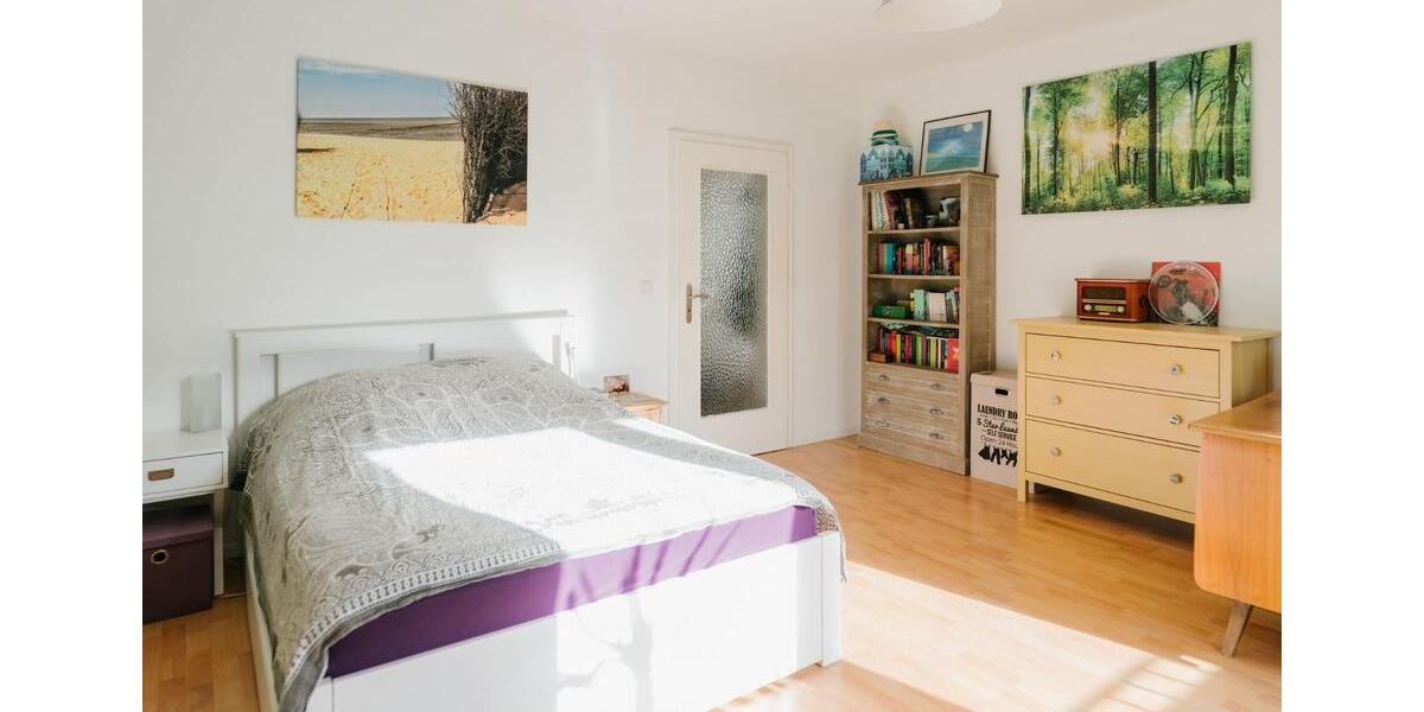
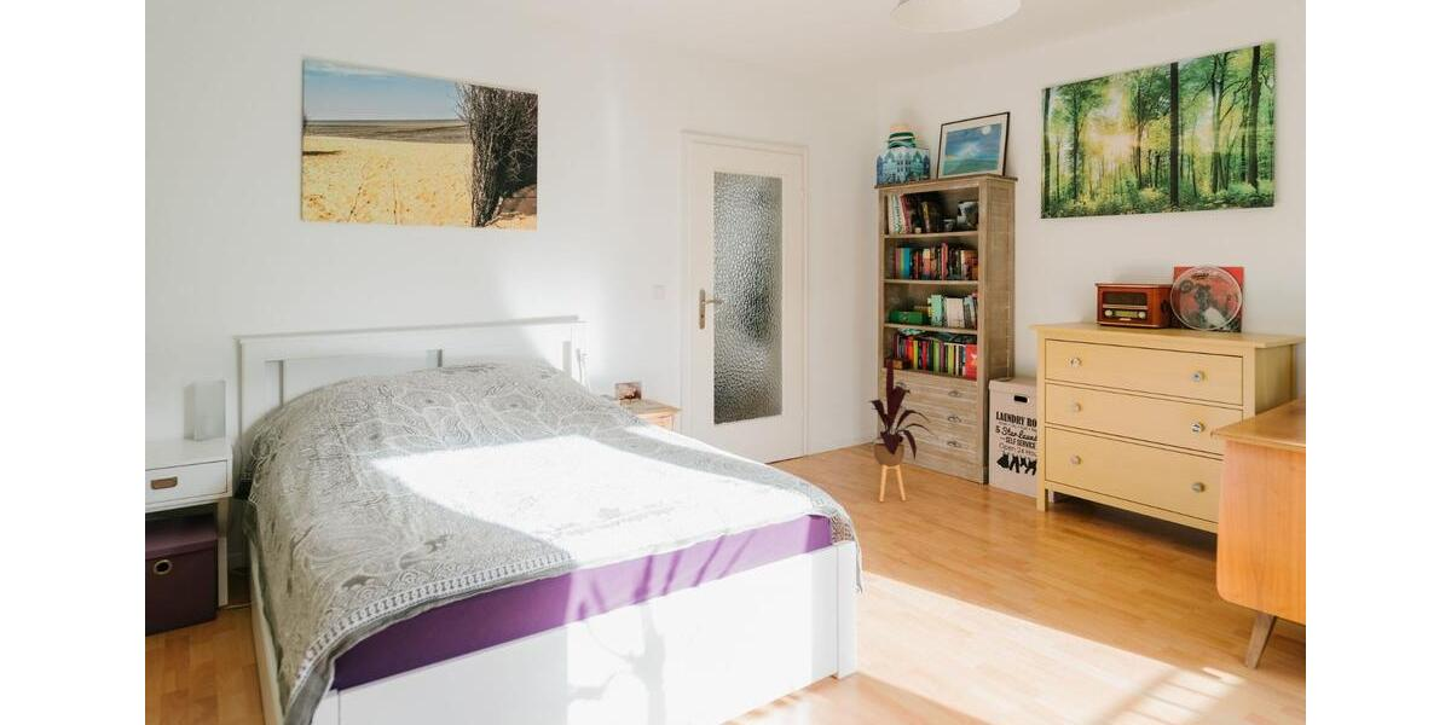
+ house plant (896, 429)
